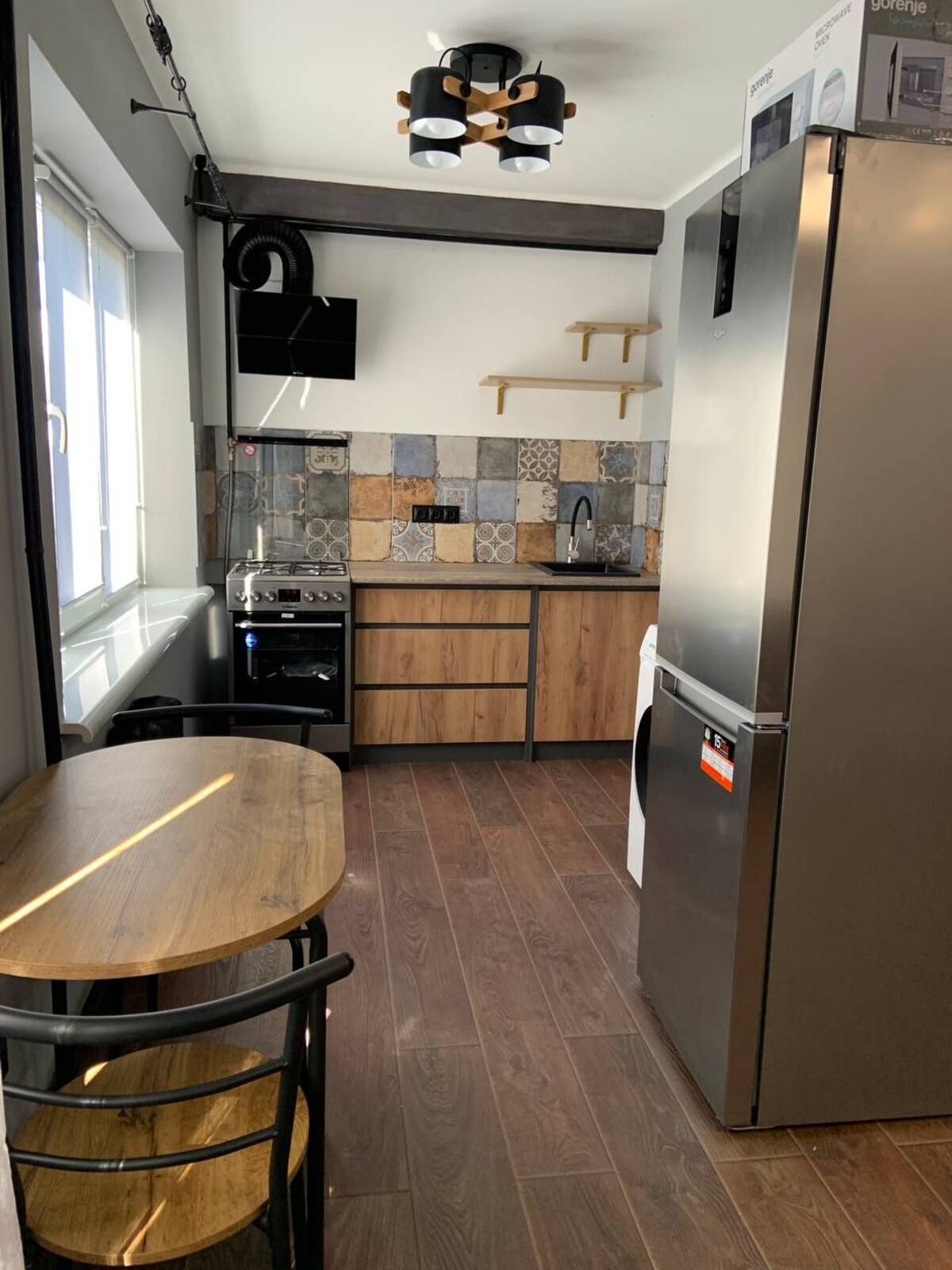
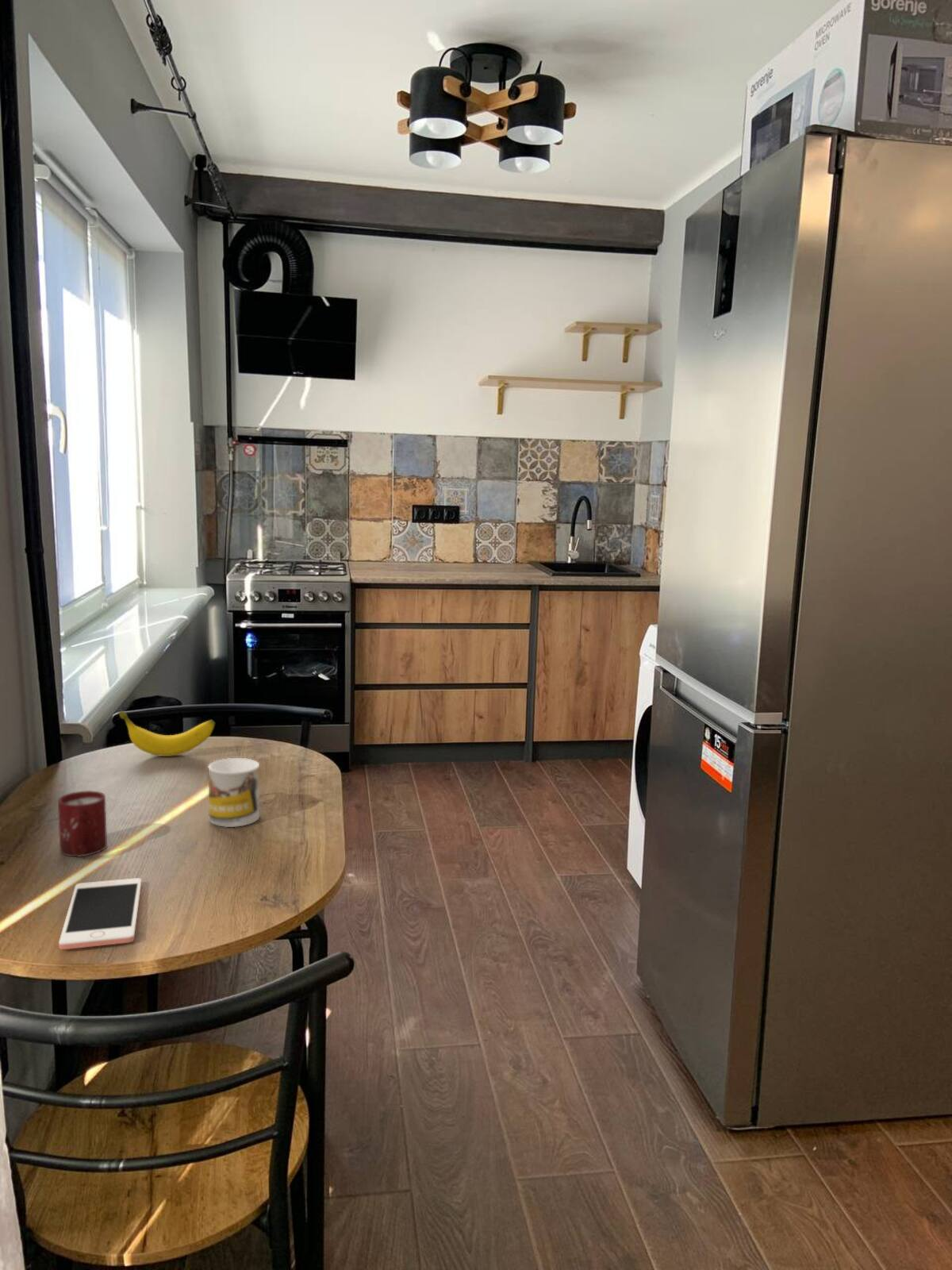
+ cell phone (103, 910)
+ banana (167, 736)
+ mug (235, 788)
+ cup (81, 826)
